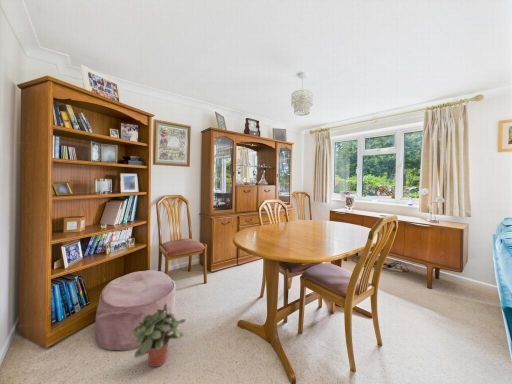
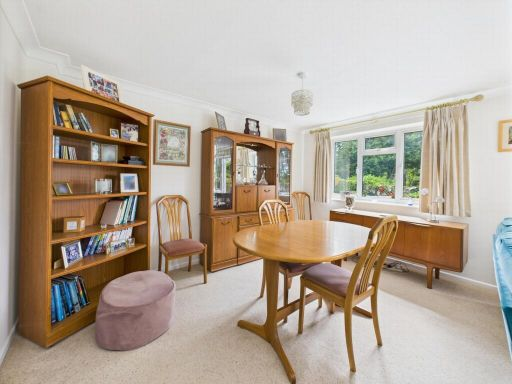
- potted plant (158, 334)
